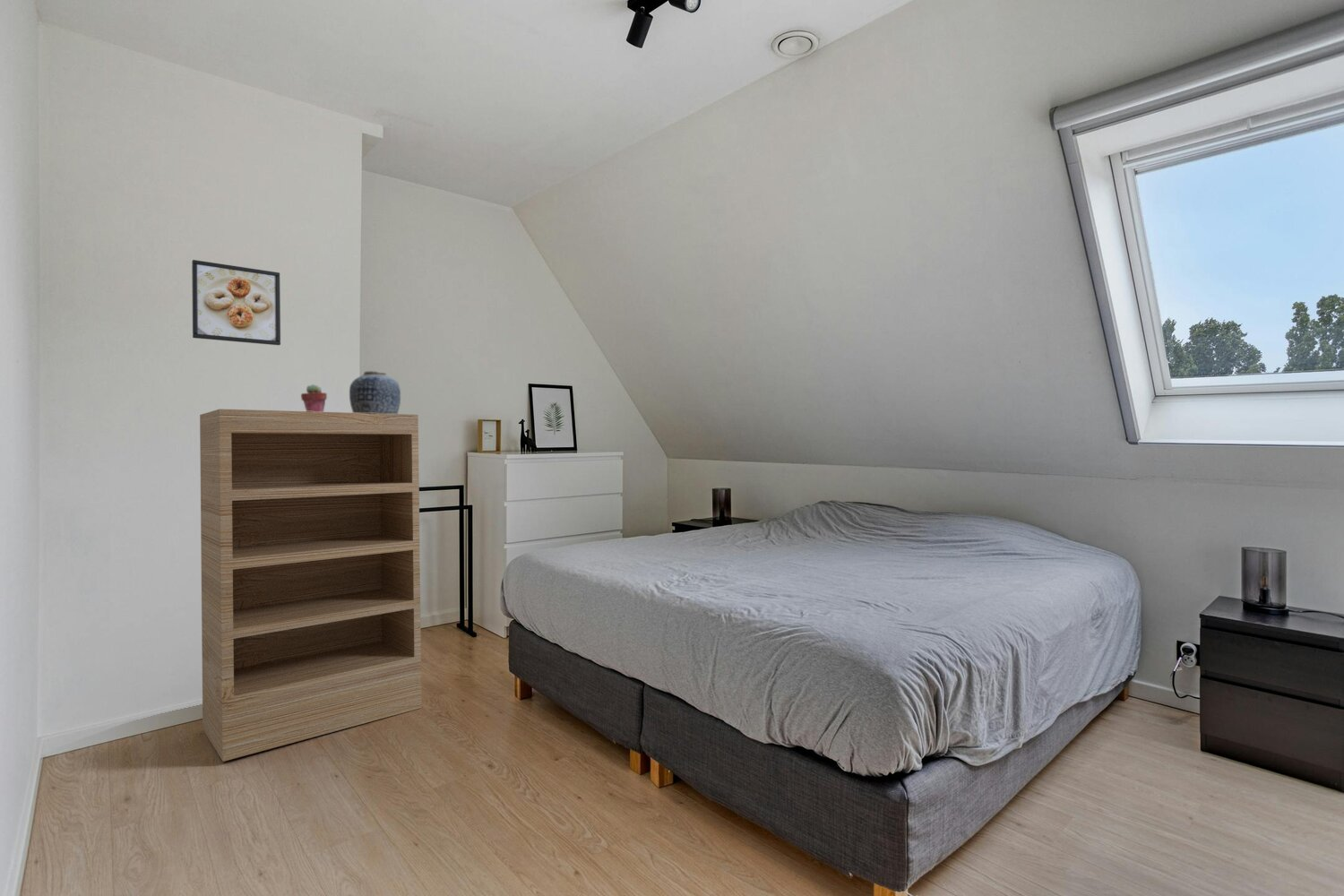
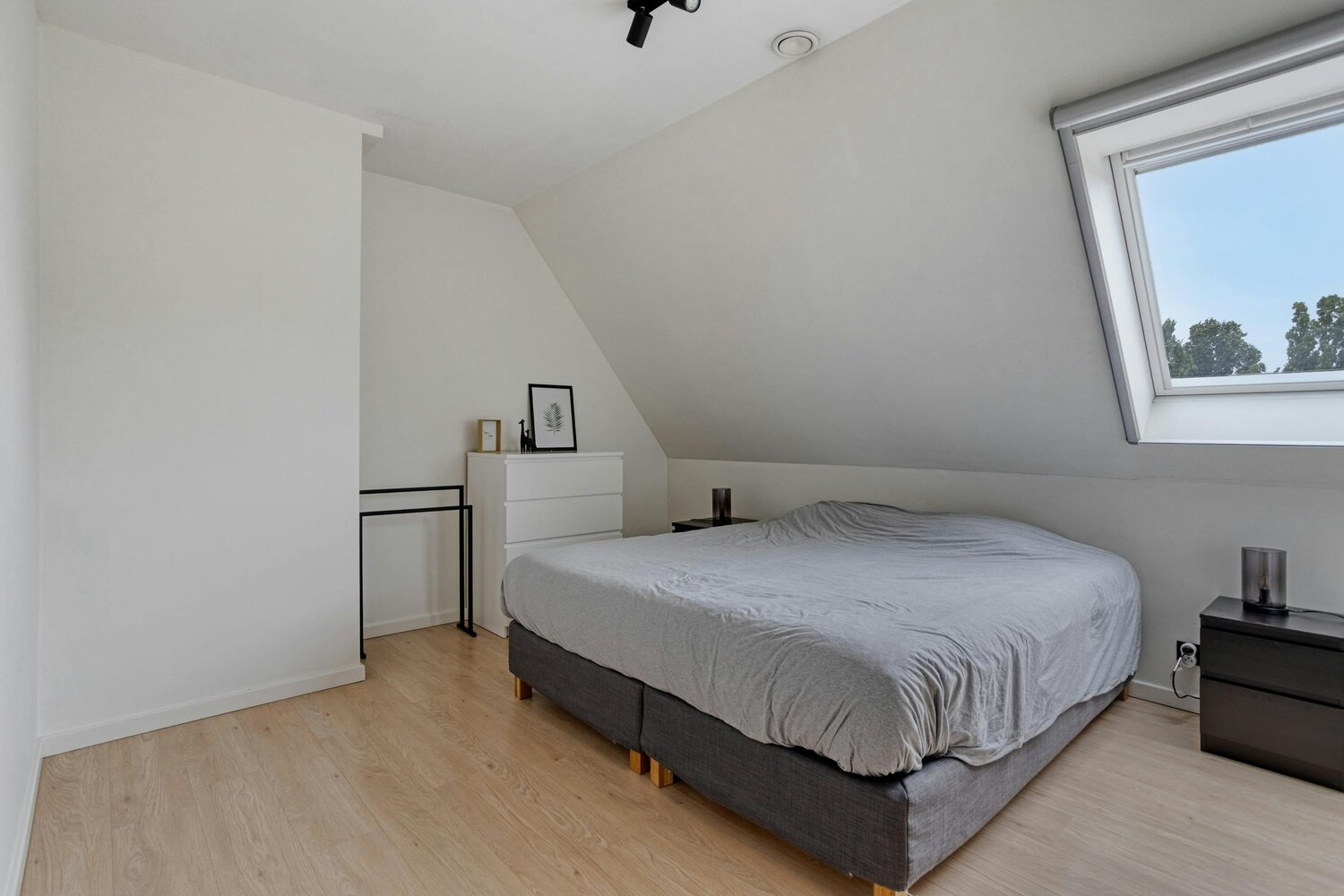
- decorative jar (375, 393)
- bookcase (314, 565)
- potted succulent (314, 399)
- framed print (237, 304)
